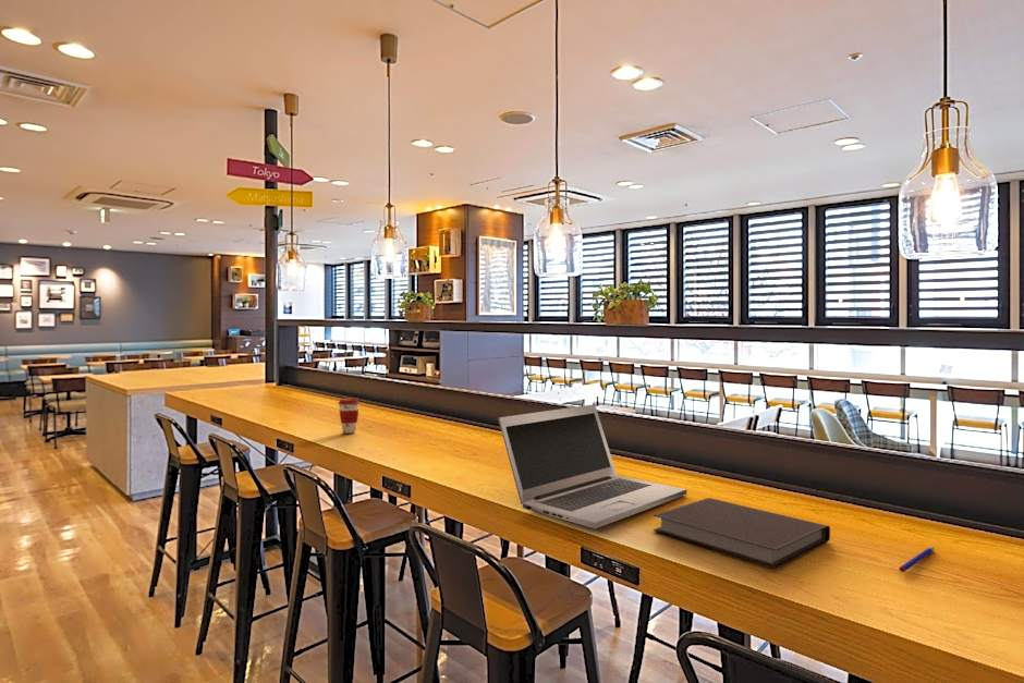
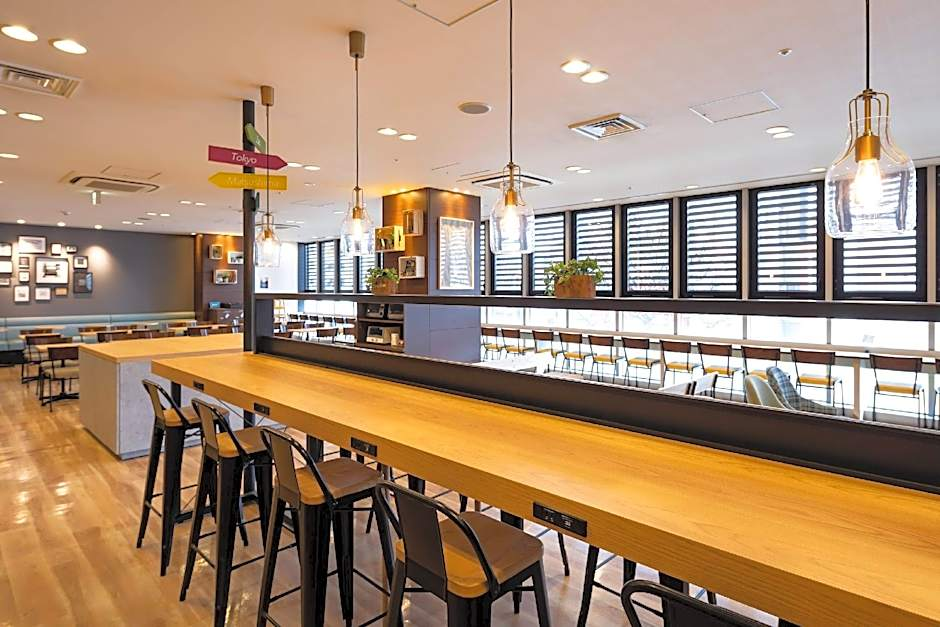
- coffee cup (349, 415)
- notebook (739, 527)
- pen (917, 558)
- laptop (594, 458)
